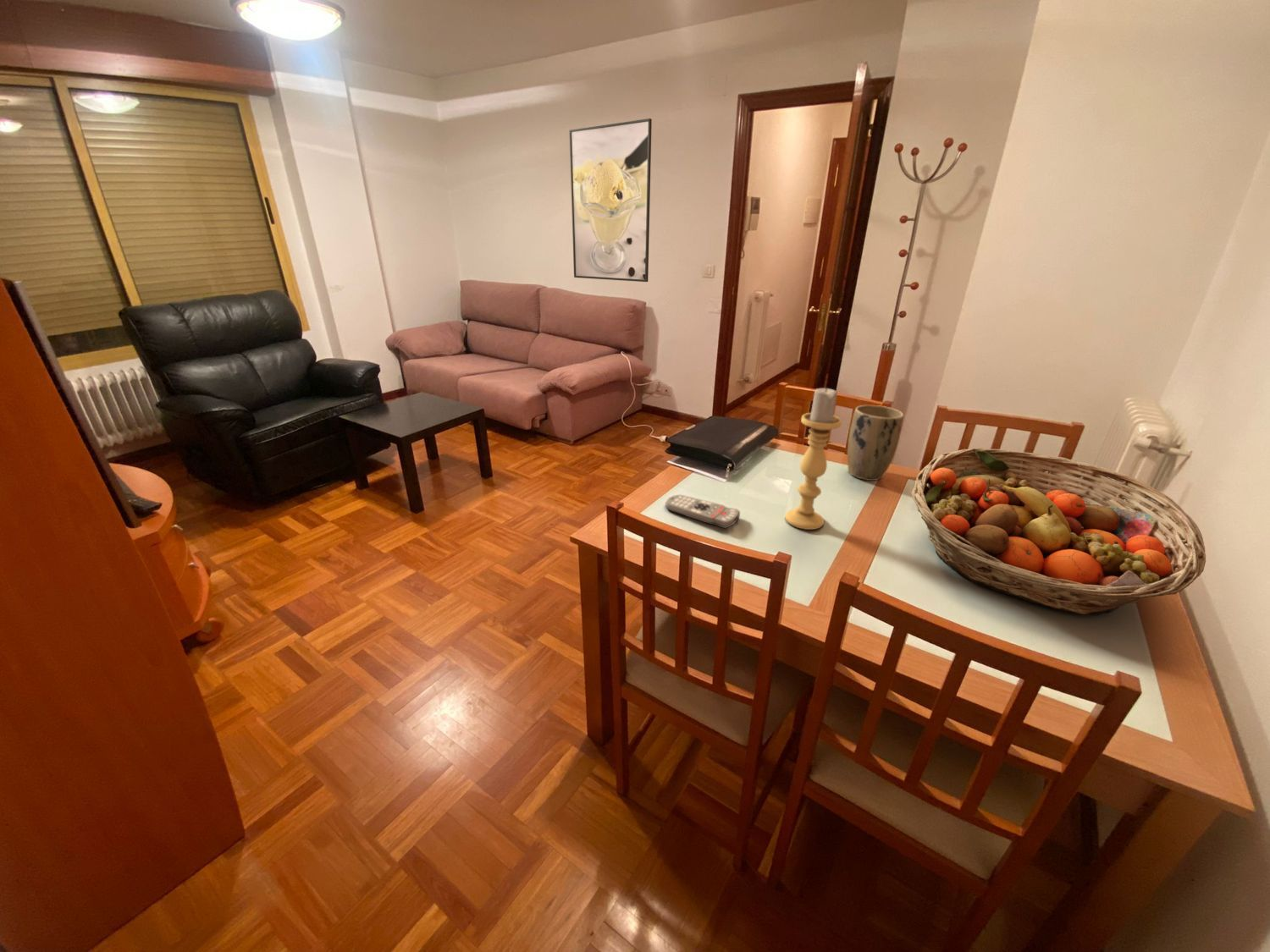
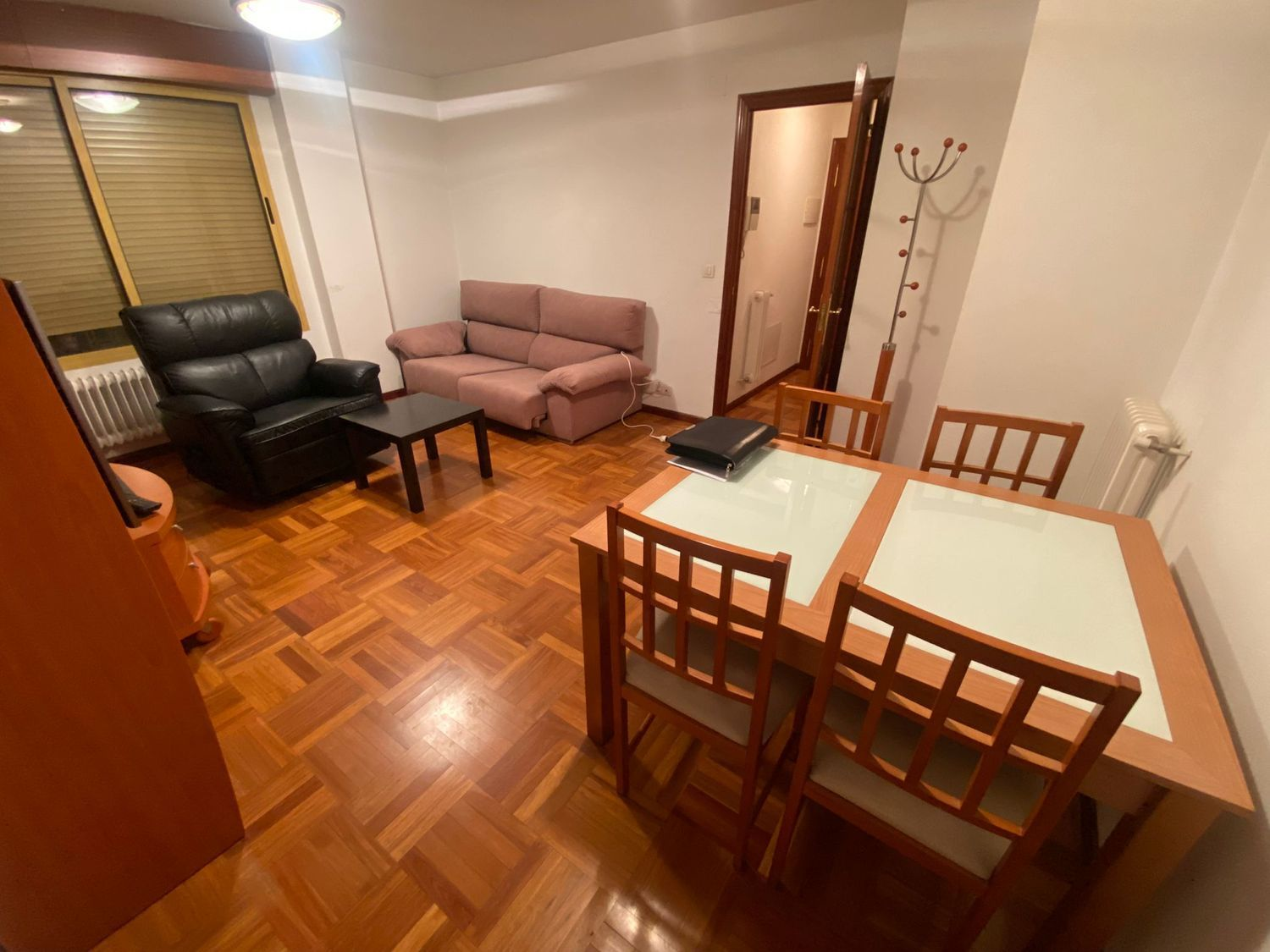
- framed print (609, 206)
- fruit basket (1036, 525)
- plant pot (871, 443)
- remote control (700, 509)
- candle holder (814, 457)
